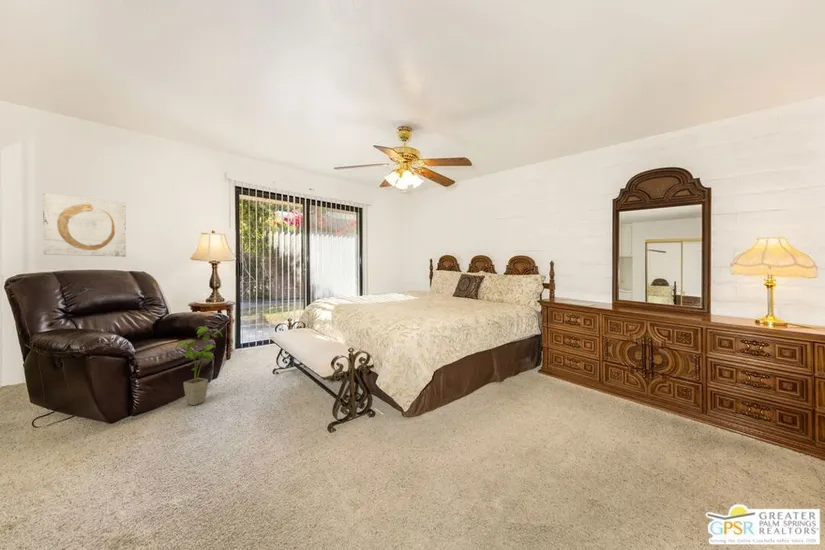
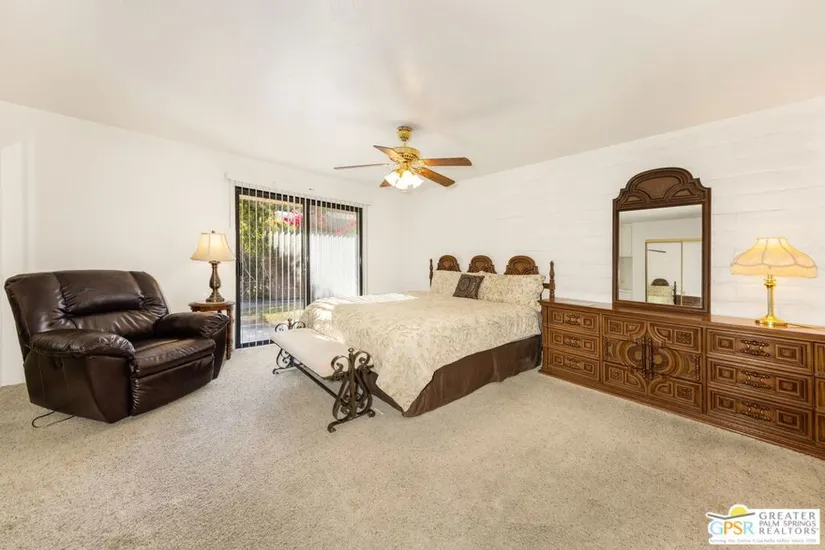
- house plant (201, 363)
- wall art (87, 226)
